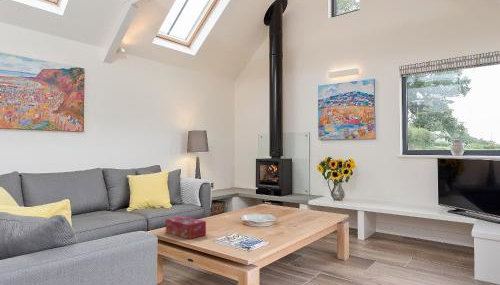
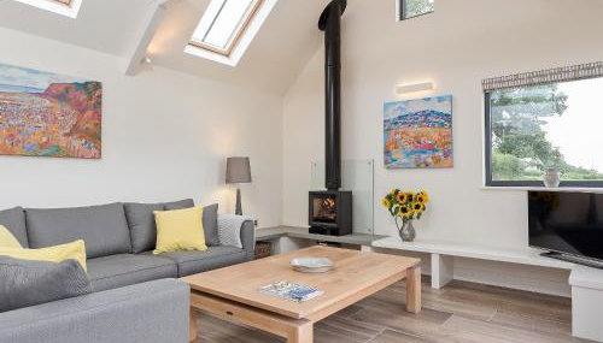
- tissue box (185, 226)
